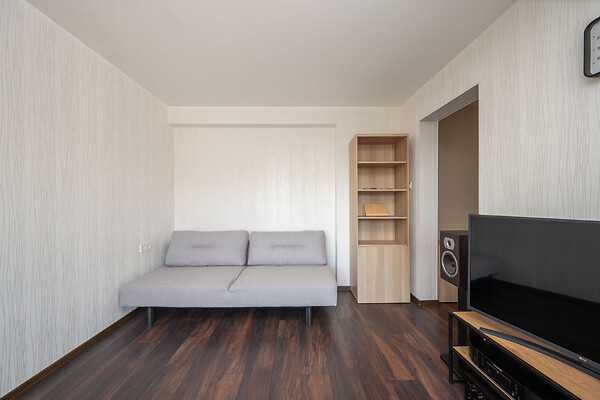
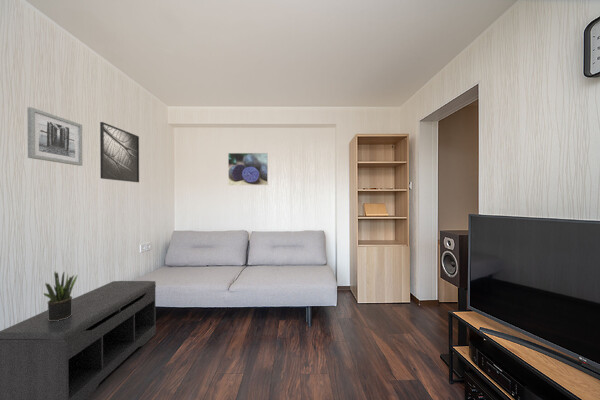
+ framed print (248, 169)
+ bench (95, 332)
+ wall art (57, 139)
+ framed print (121, 155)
+ potted plant (62, 293)
